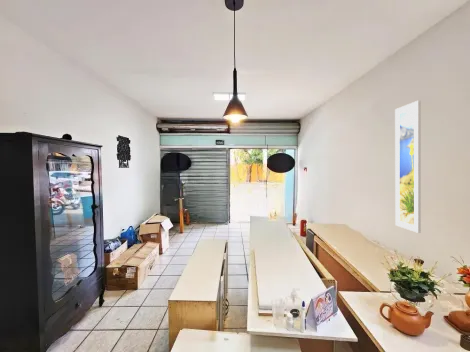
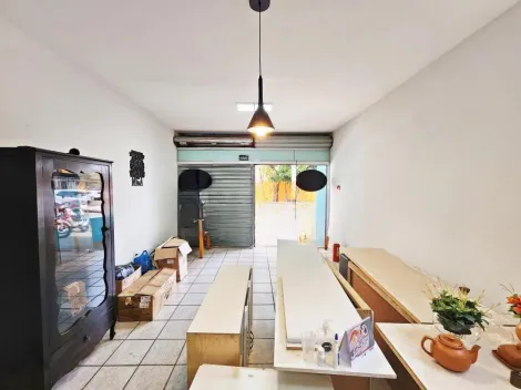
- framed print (407, 167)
